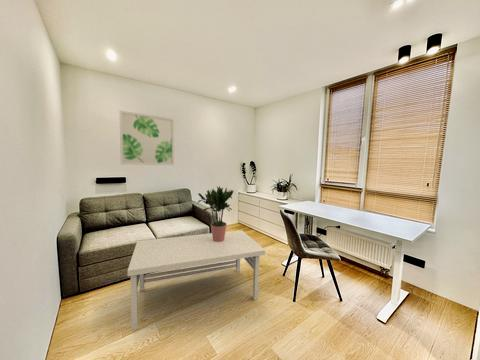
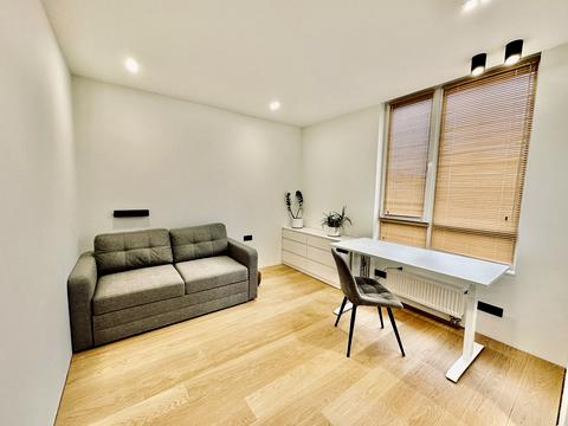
- potted plant (215, 211)
- coffee table (198, 270)
- wall art (148, 140)
